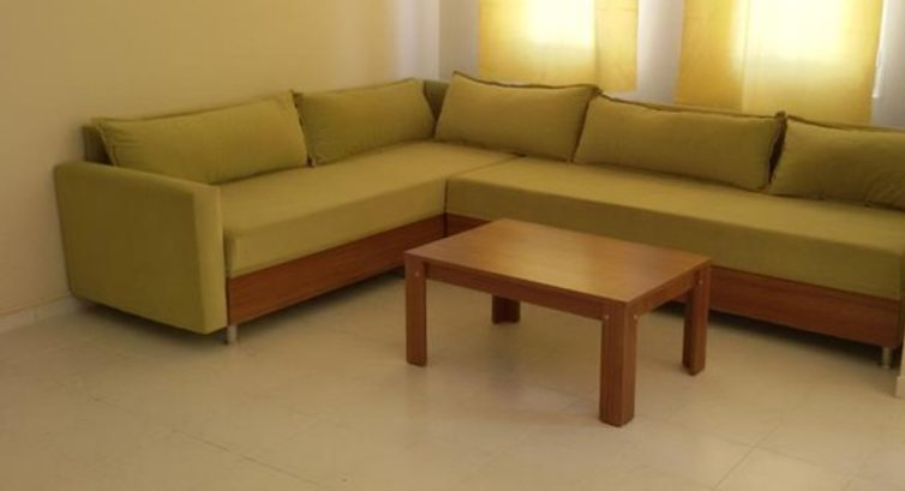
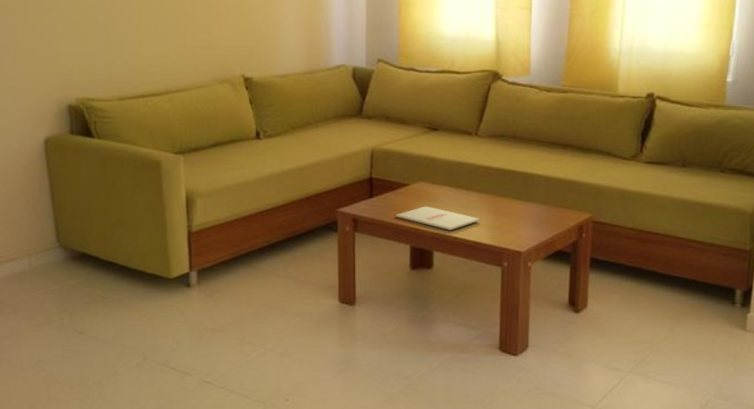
+ magazine (437, 217)
